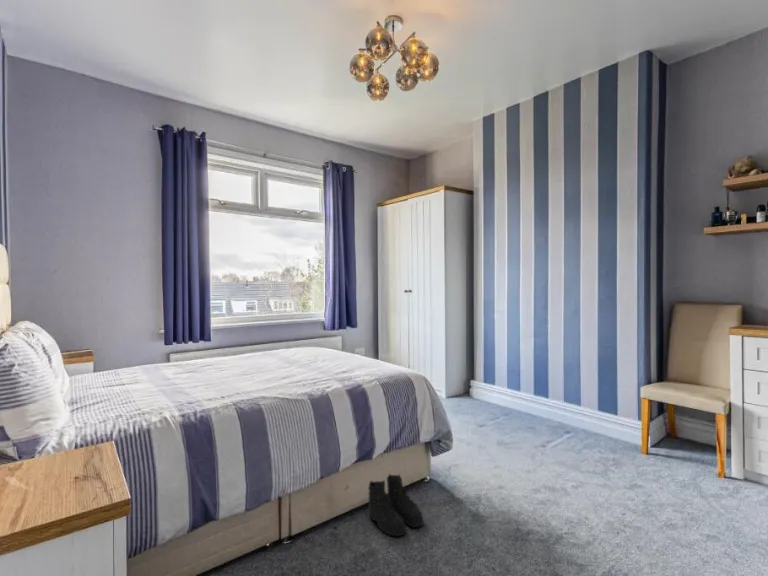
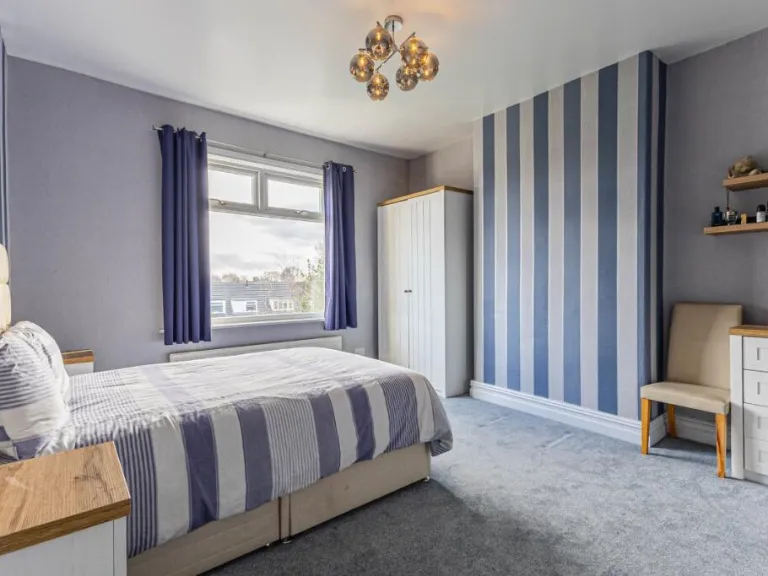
- boots (394, 500)
